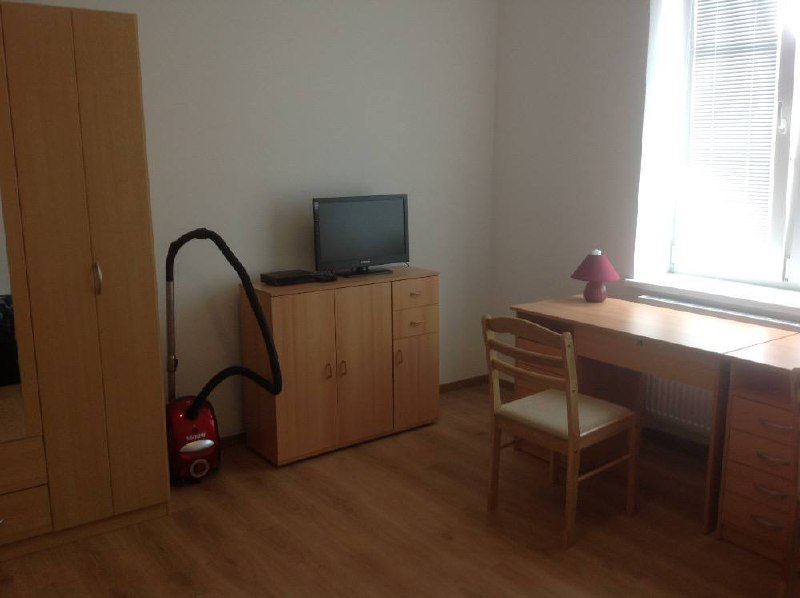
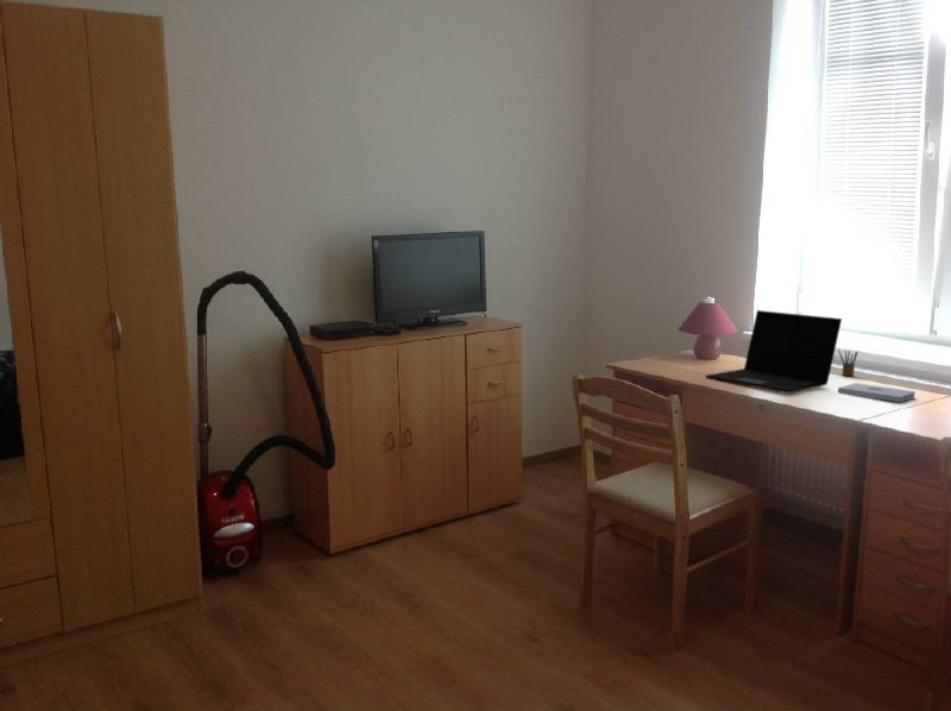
+ pencil box (848, 361)
+ notepad (876, 391)
+ laptop (771, 348)
